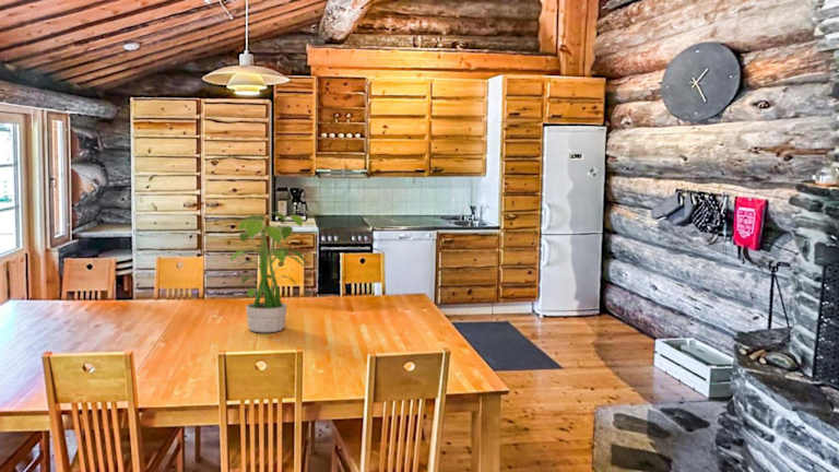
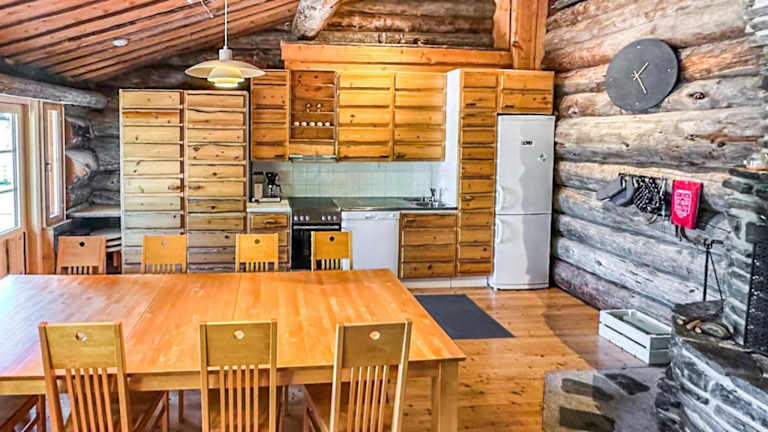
- potted plant (267, 271)
